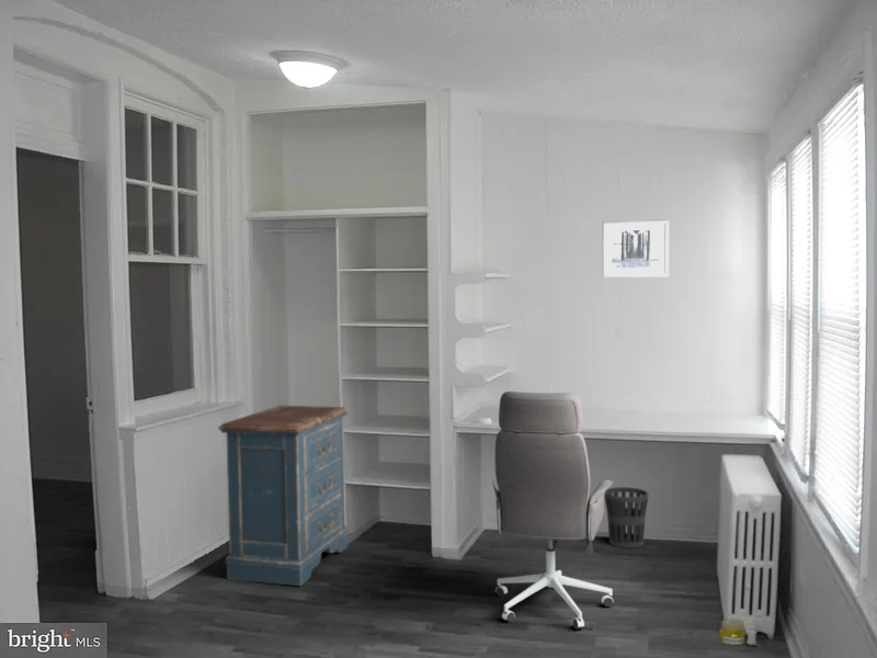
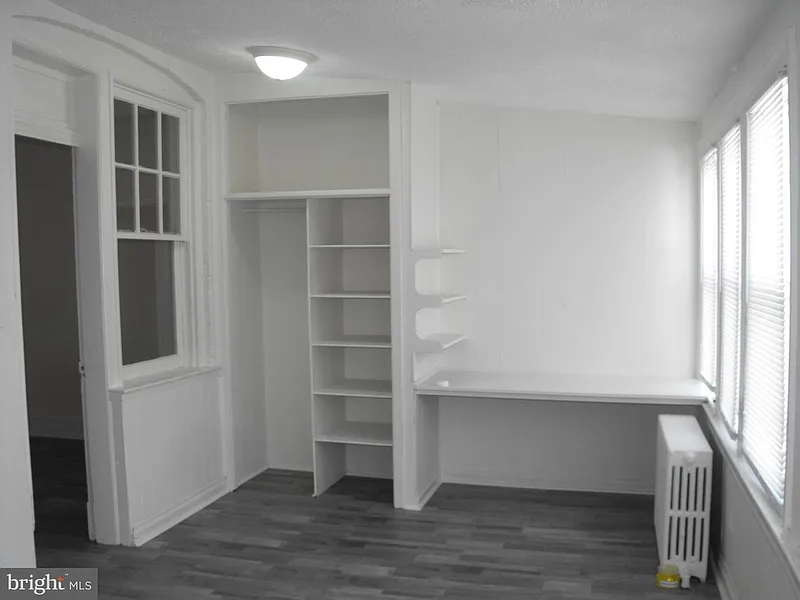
- office chair (548, 498)
- wall art (635, 249)
- wastebasket (626, 518)
- dresser (289, 488)
